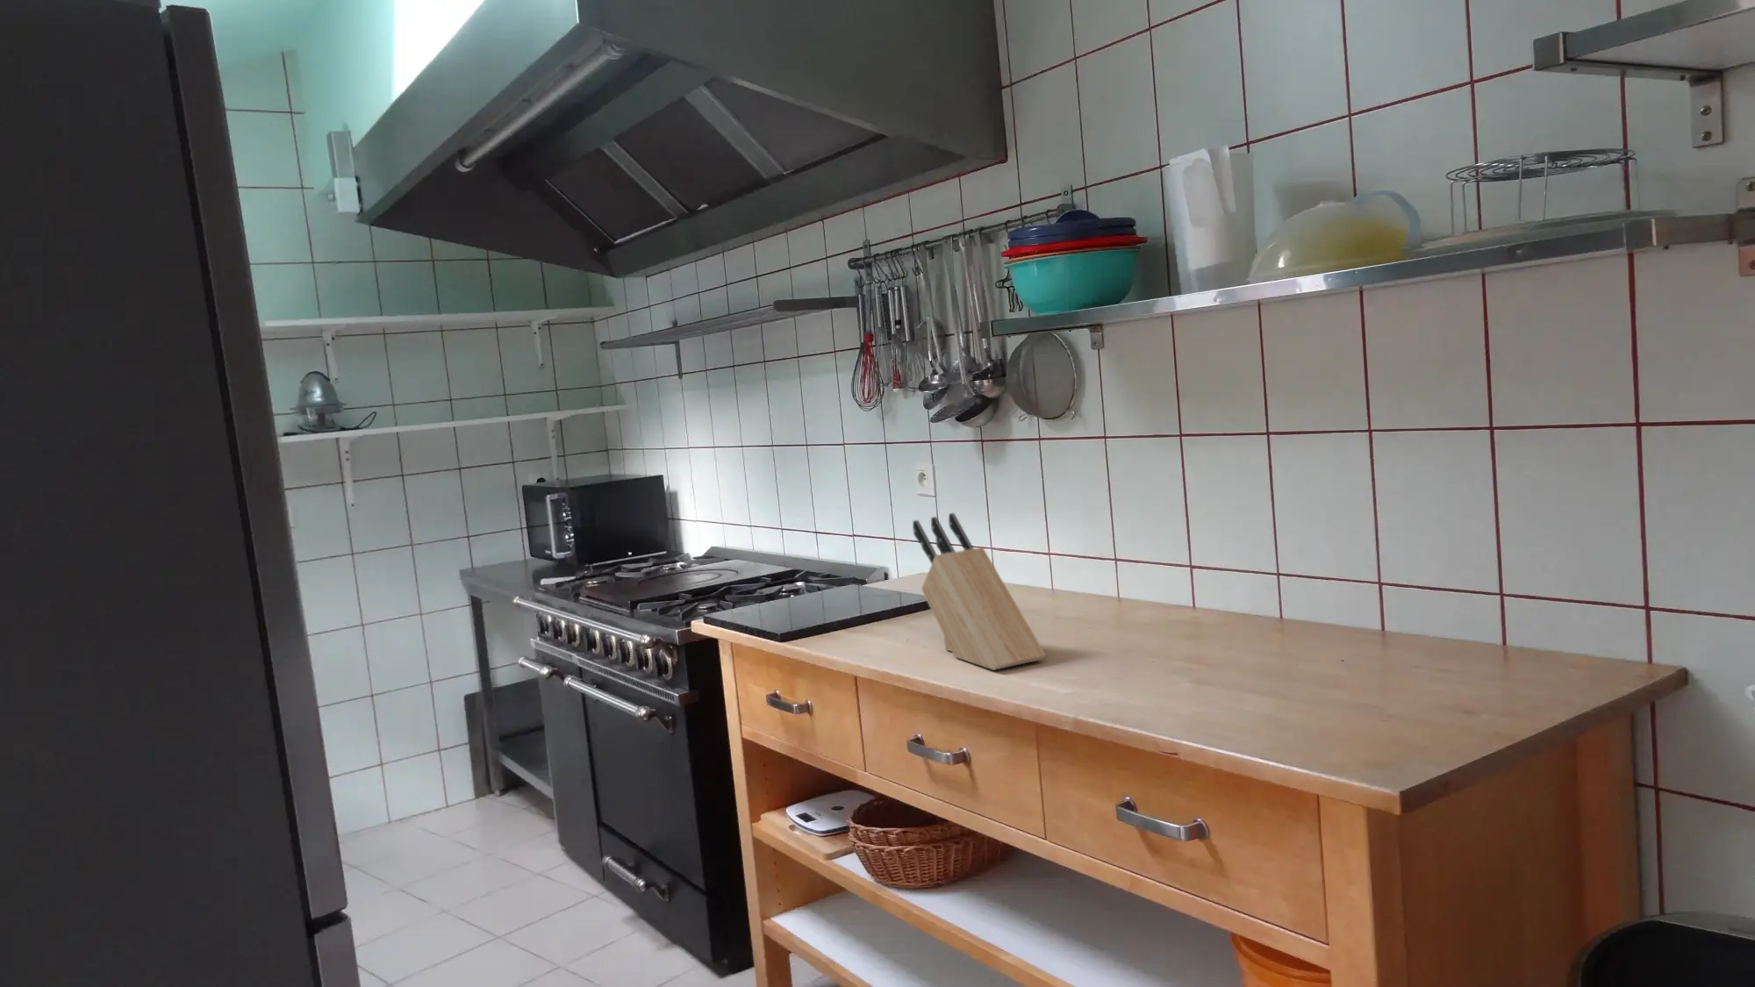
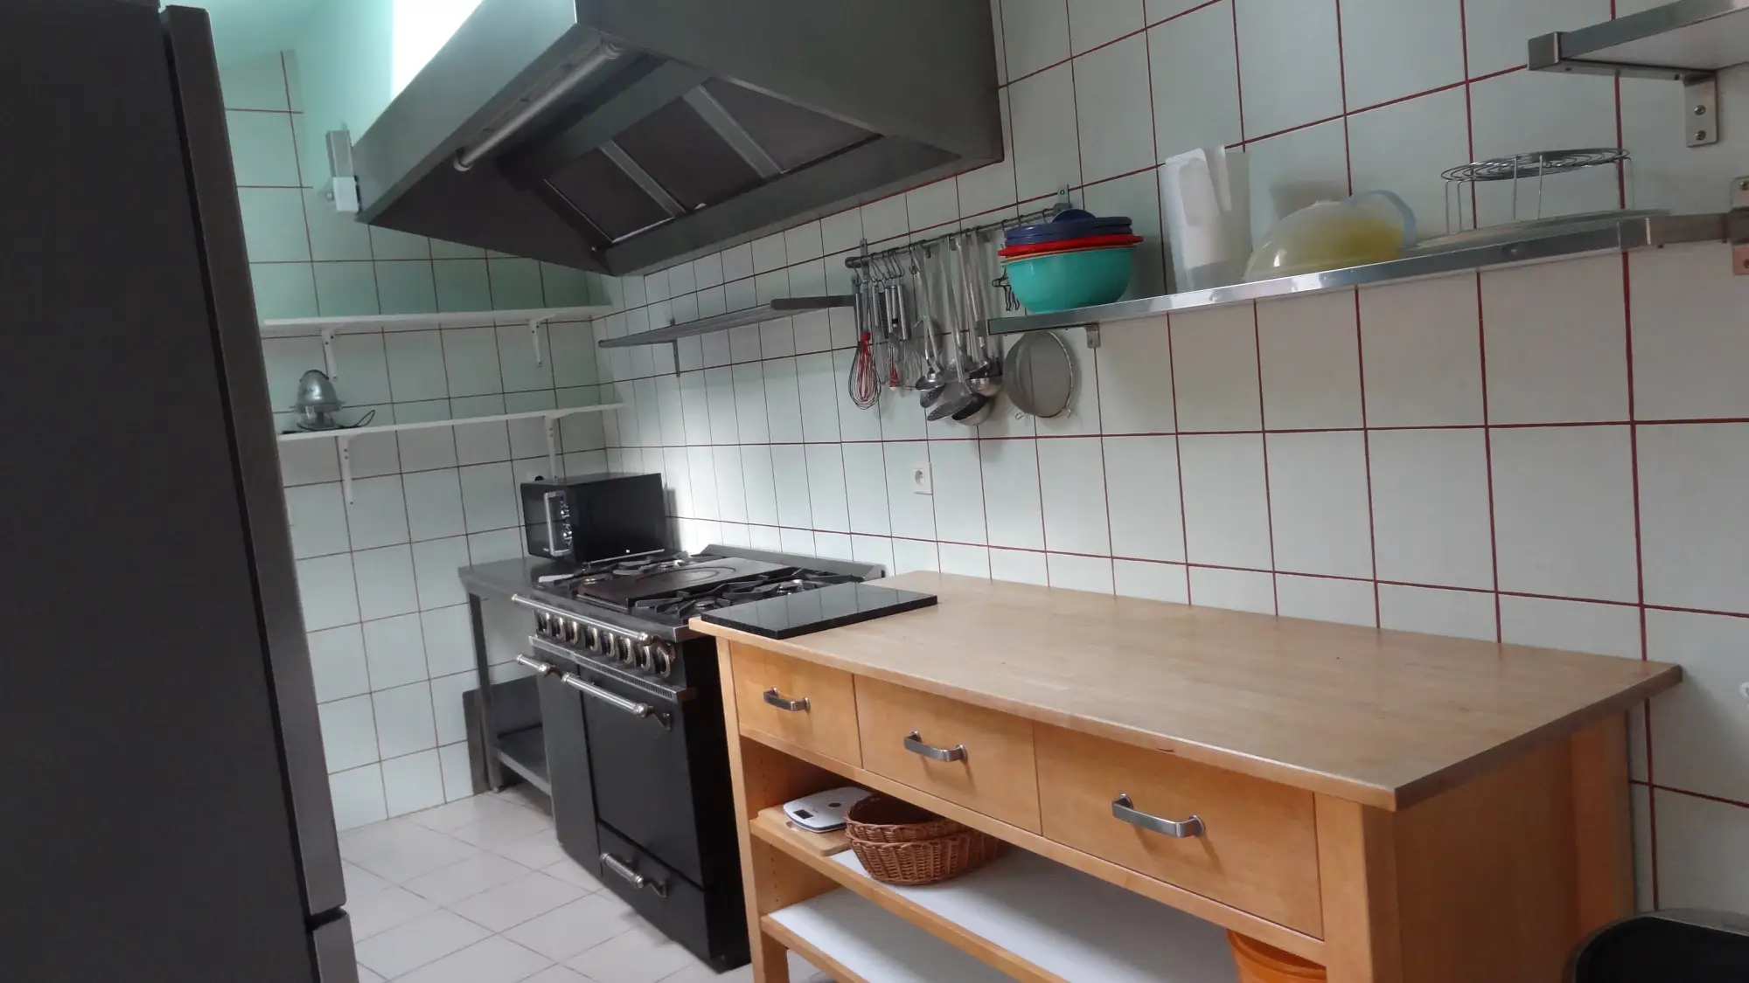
- knife block (972, 586)
